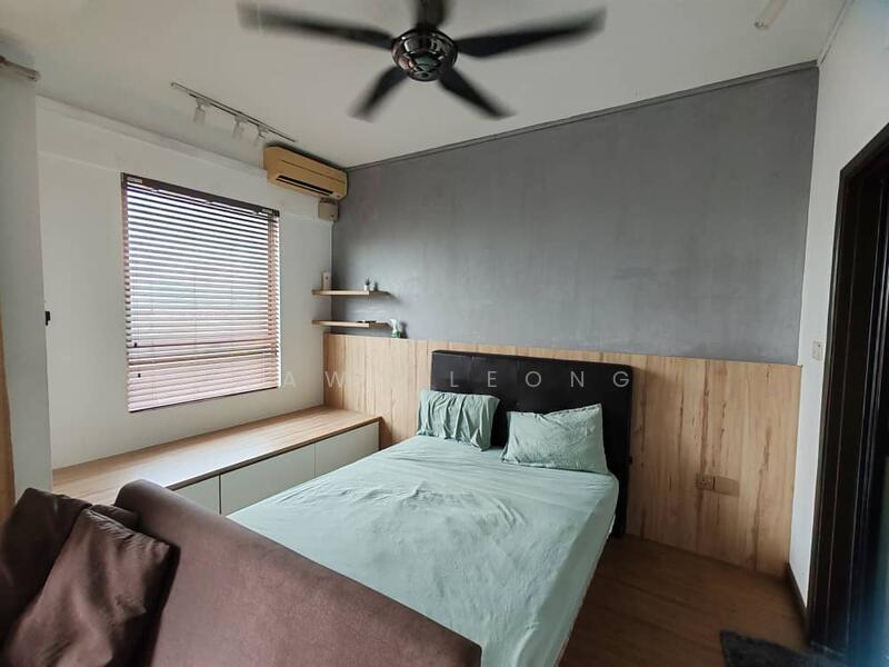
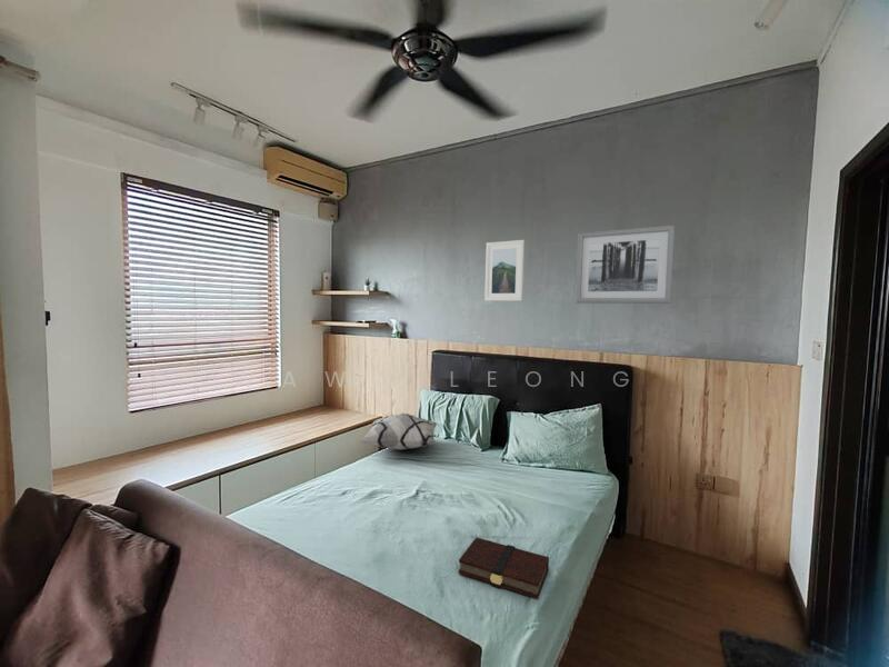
+ decorative pillow (401, 431)
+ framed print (503, 271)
+ book (503, 565)
+ wall art (621, 266)
